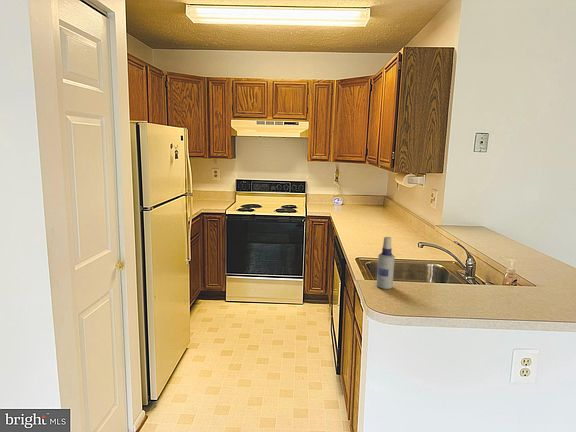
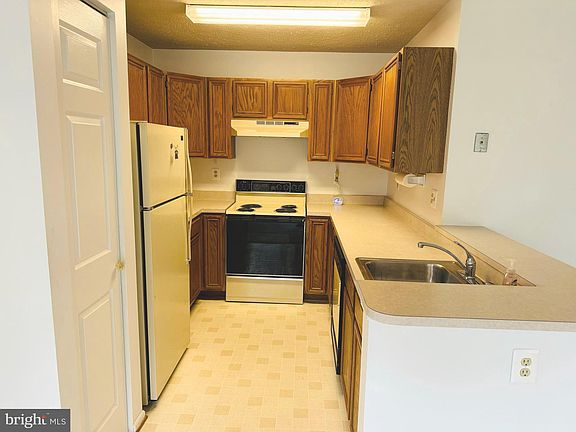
- spray bottle (386, 262)
